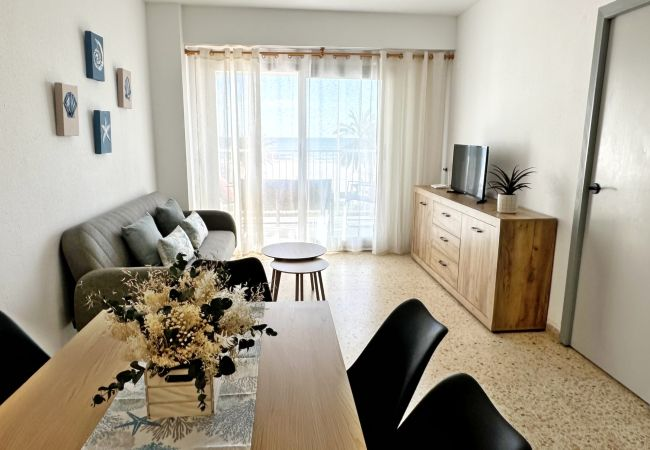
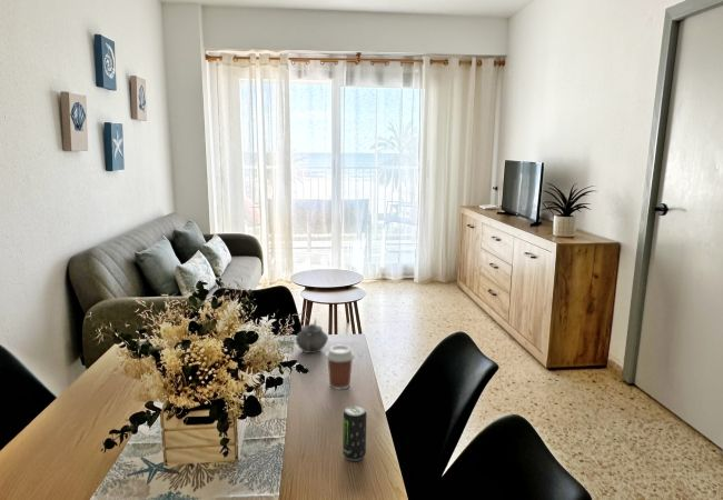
+ coffee cup (339, 367)
+ beverage can (354, 432)
+ teapot (311, 336)
